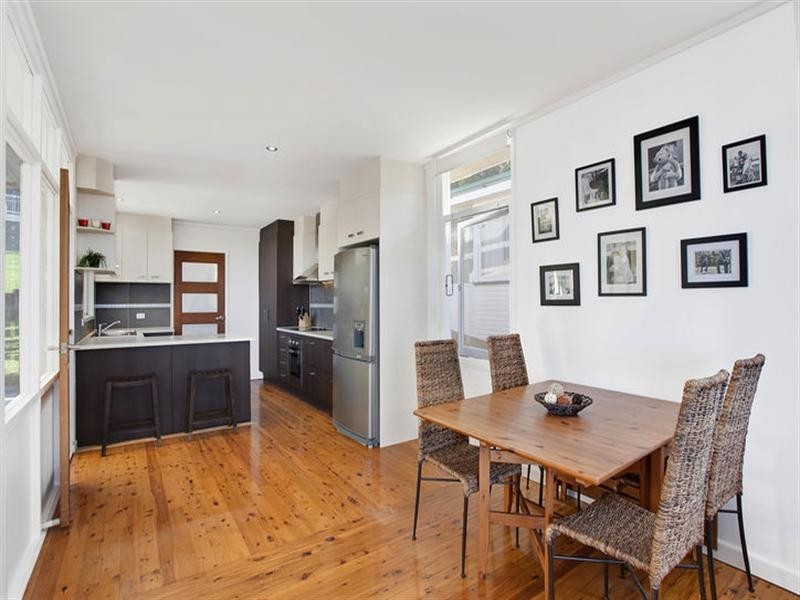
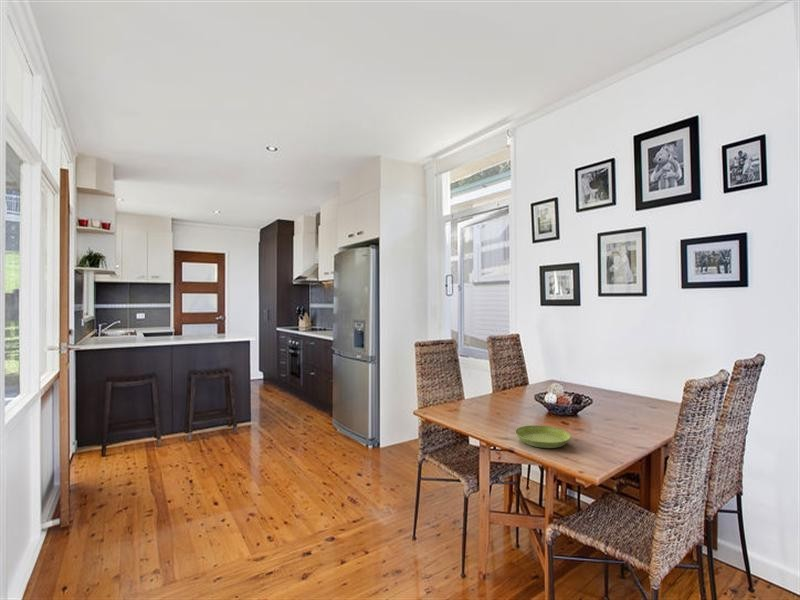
+ saucer (542, 437)
